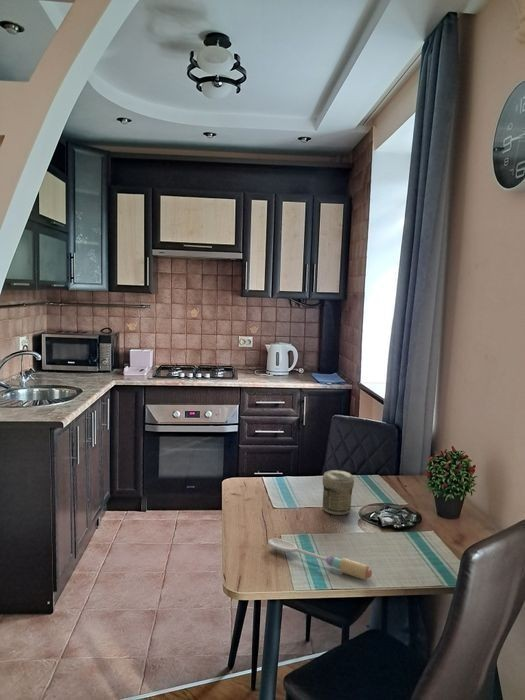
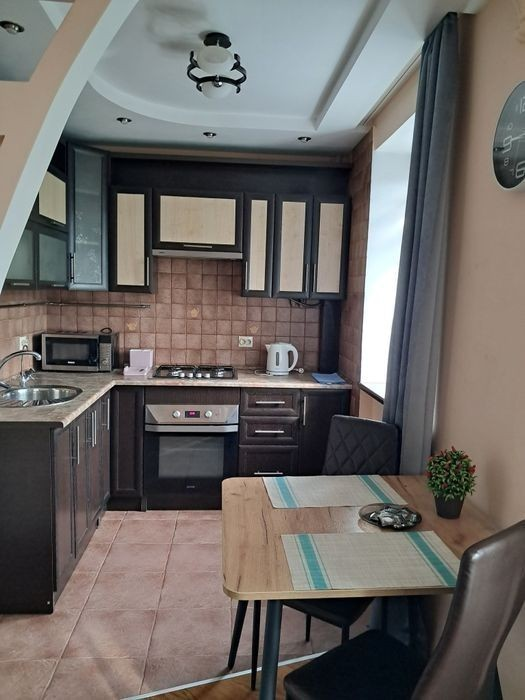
- jar (337, 492)
- spoon (316, 556)
